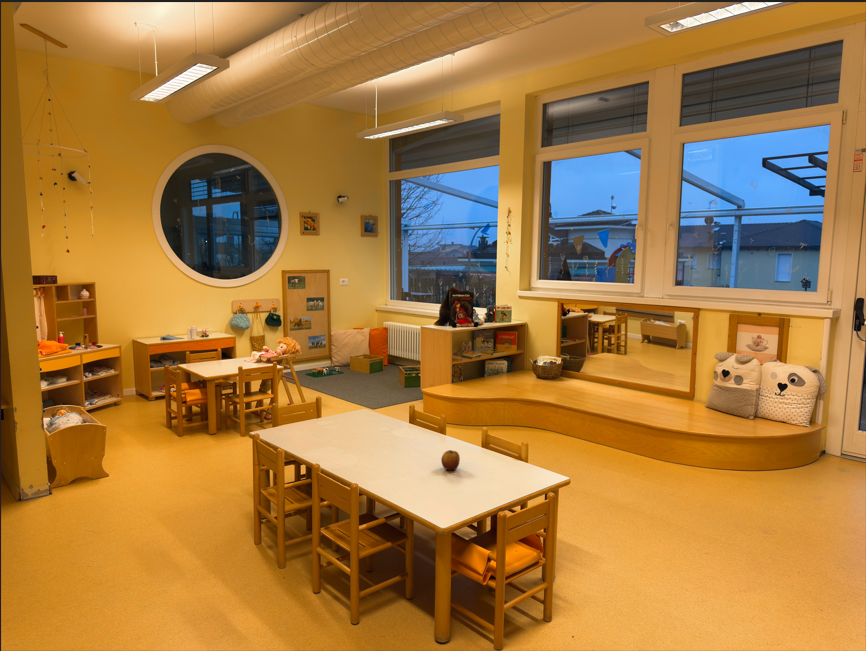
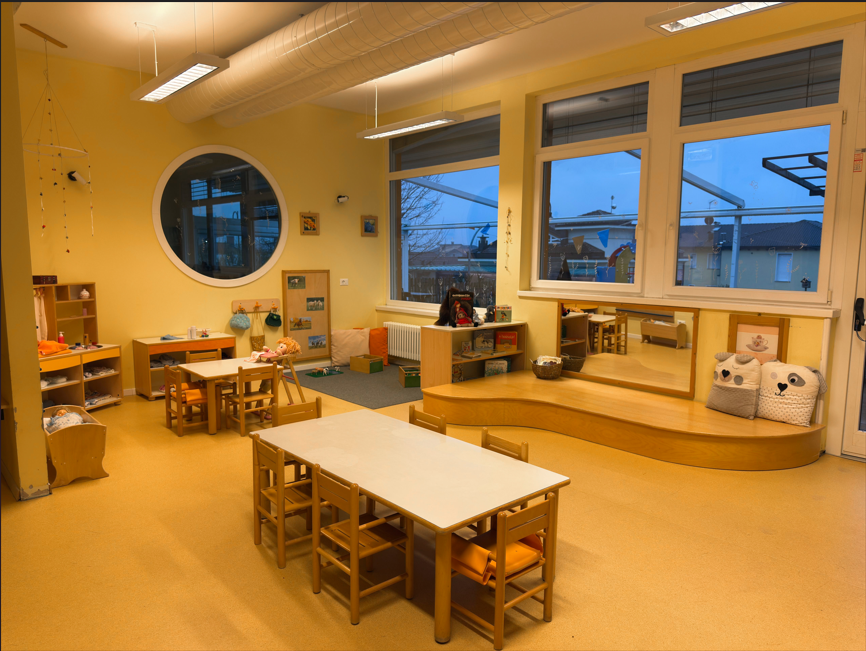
- apple (450, 460)
